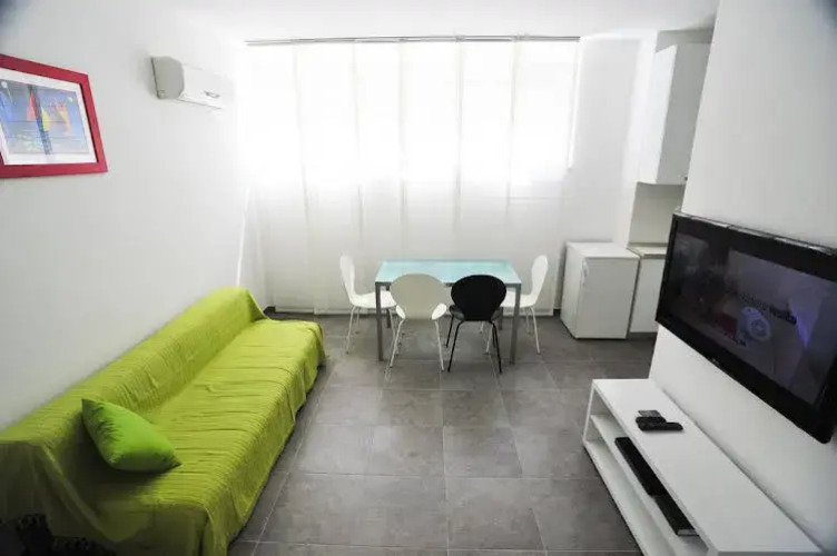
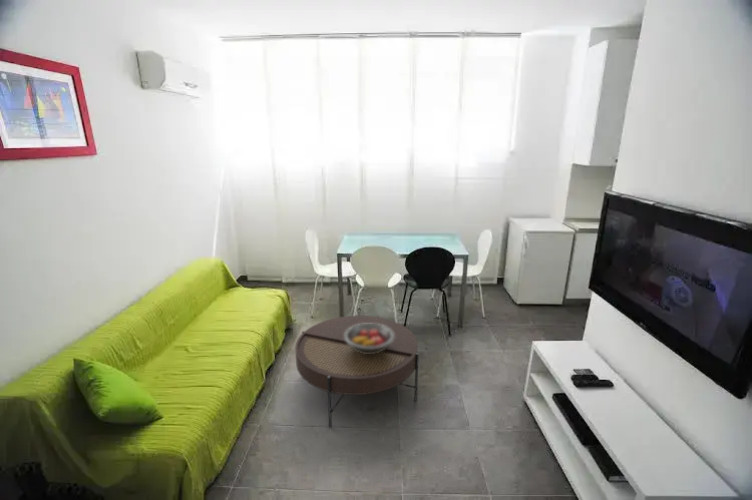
+ coffee table (357, 364)
+ fruit bowl (369, 339)
